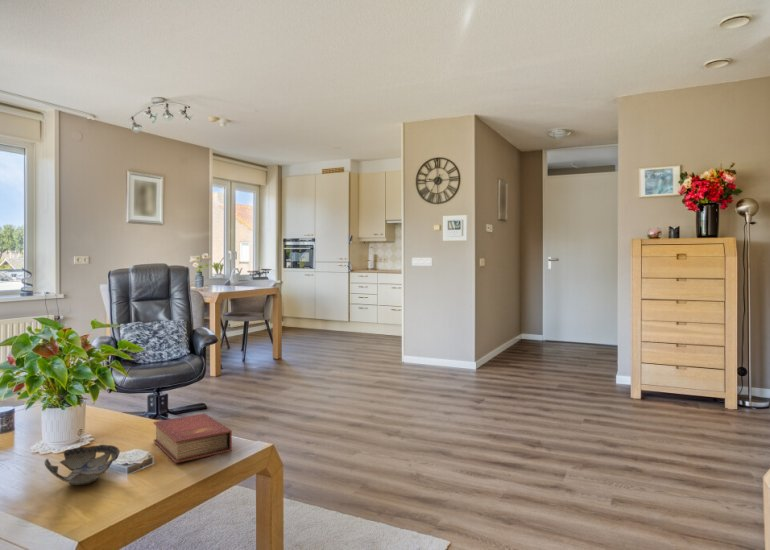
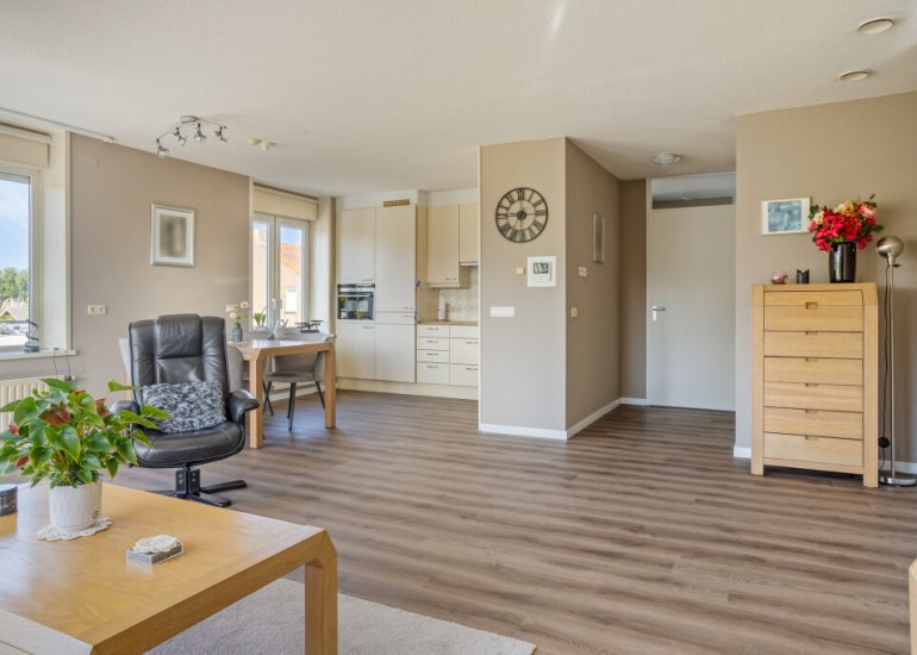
- decorative bowl (83, 467)
- book (191, 435)
